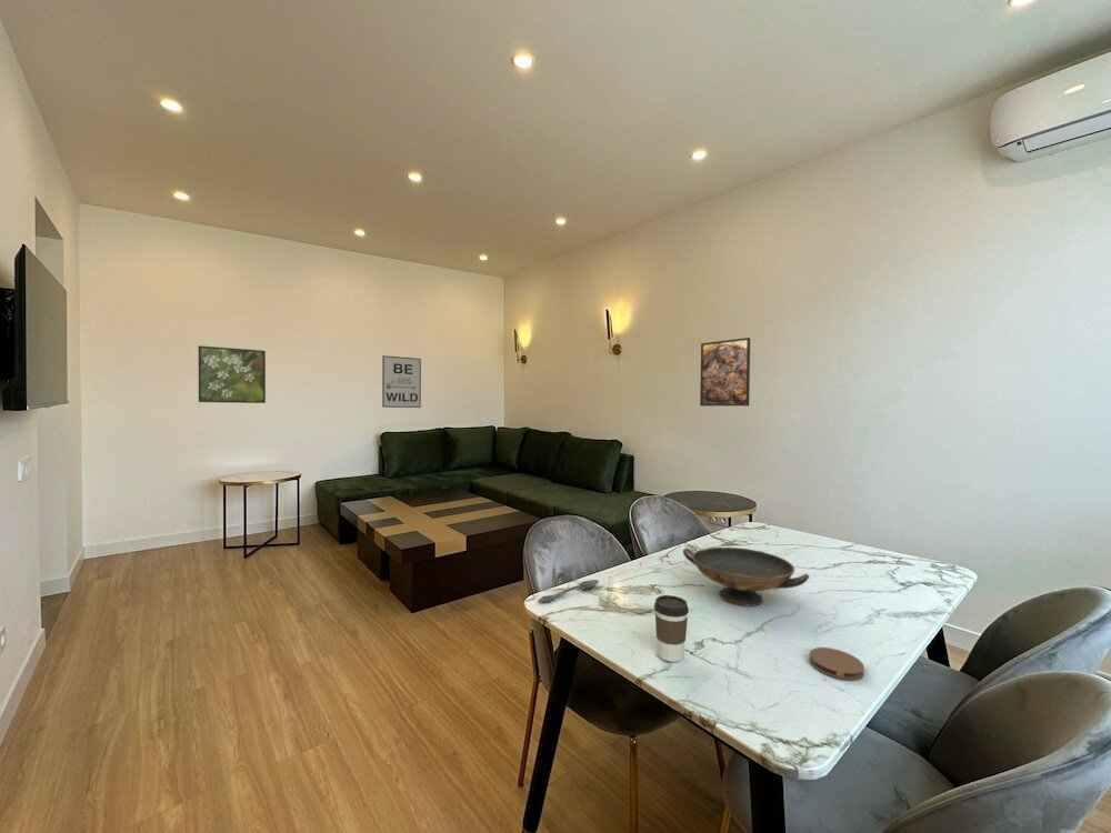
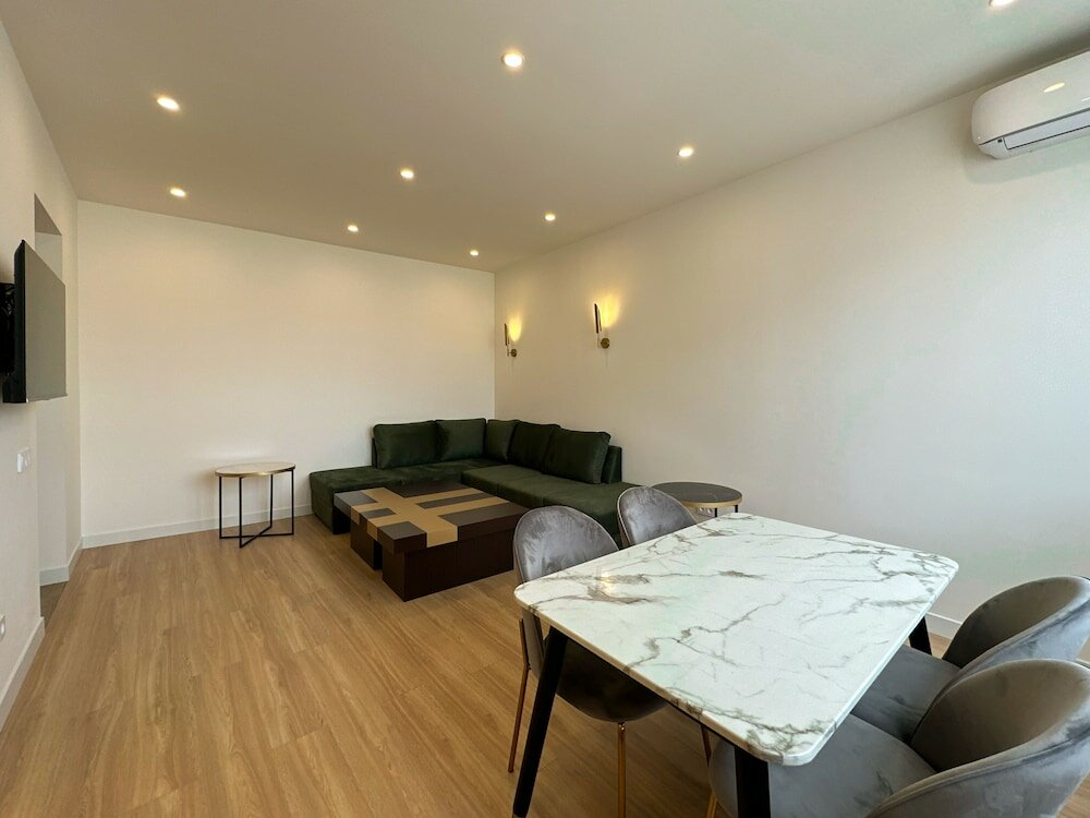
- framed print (232, 375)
- coffee cup (670, 628)
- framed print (723, 373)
- decorative bowl (740, 578)
- wall art (401, 382)
- coaster (835, 662)
- spoon (569, 590)
